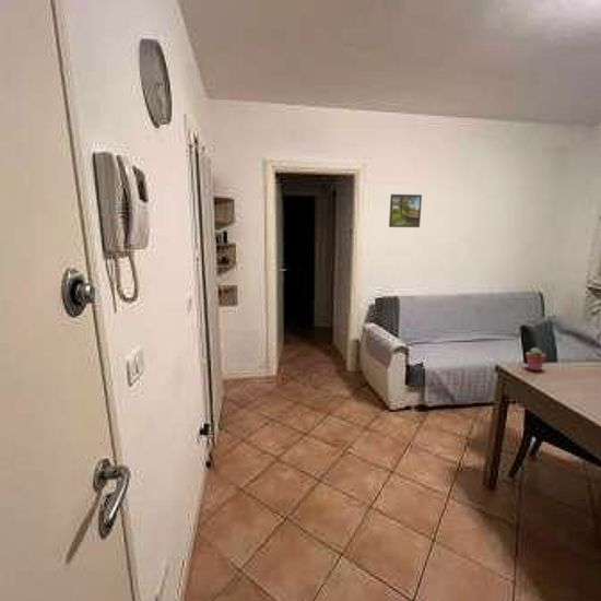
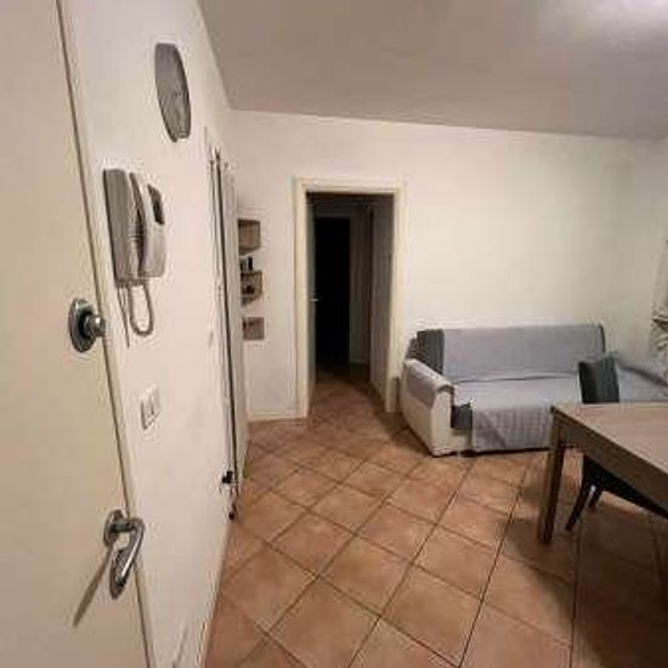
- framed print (404, 211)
- potted succulent (534, 357)
